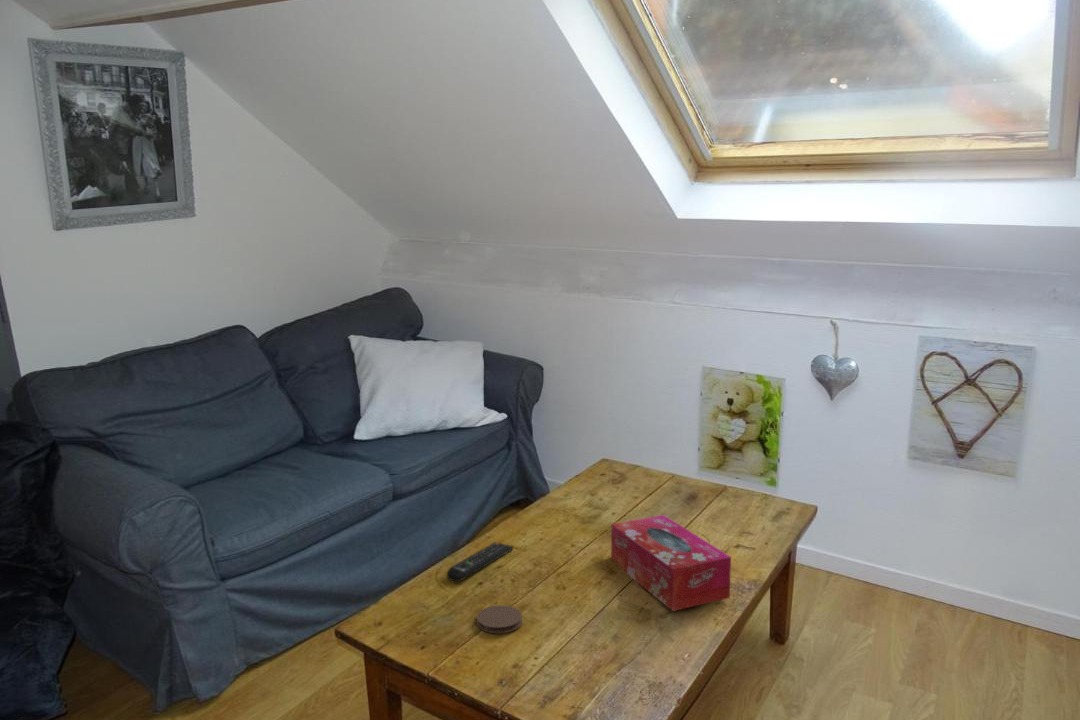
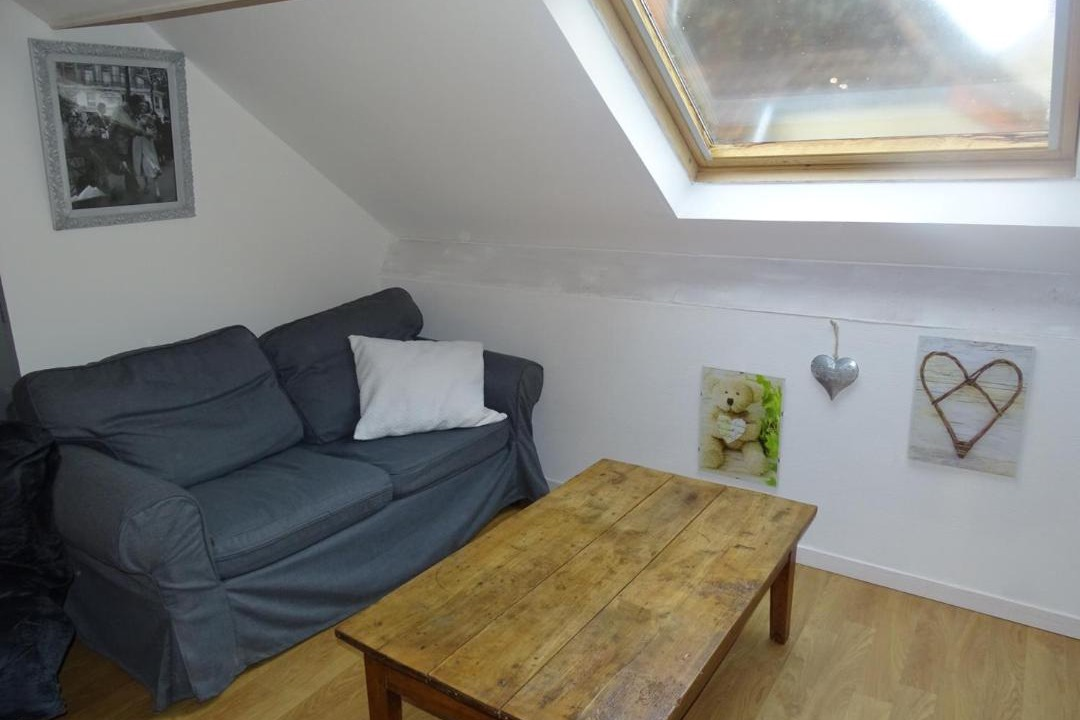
- coaster (499, 619)
- tissue box (667, 559)
- remote control (481, 560)
